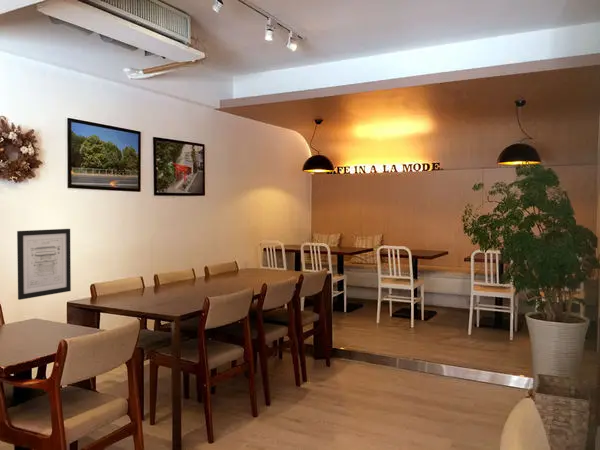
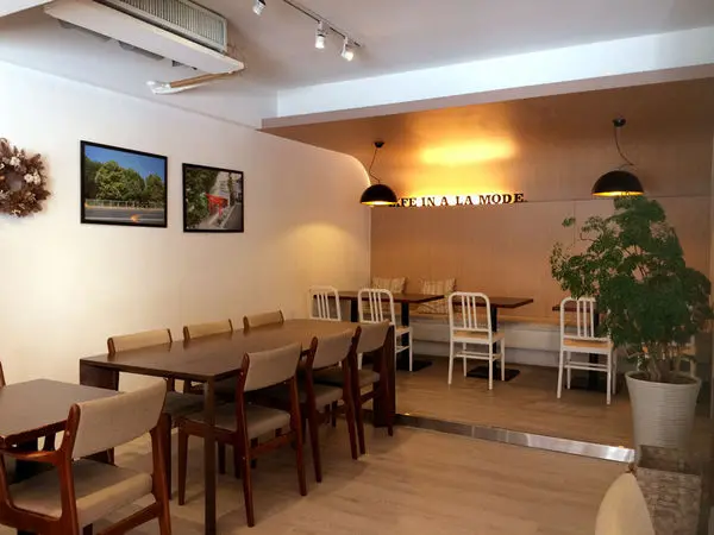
- wall art (45, 262)
